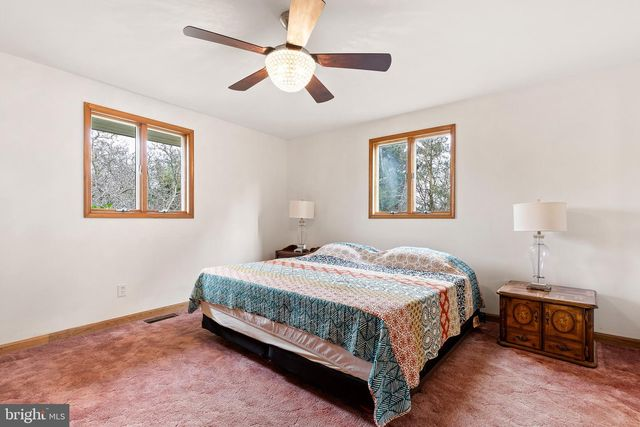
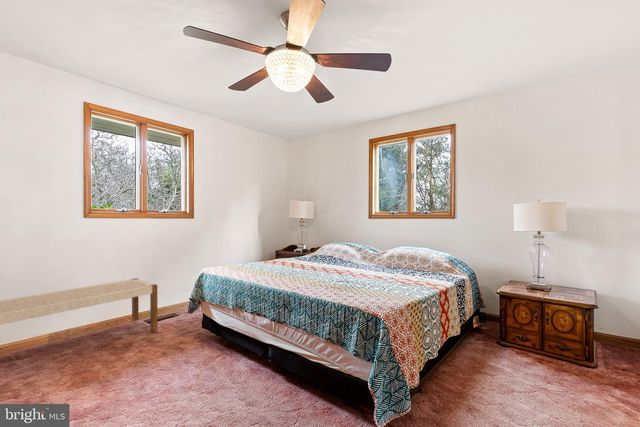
+ bench (73, 309)
